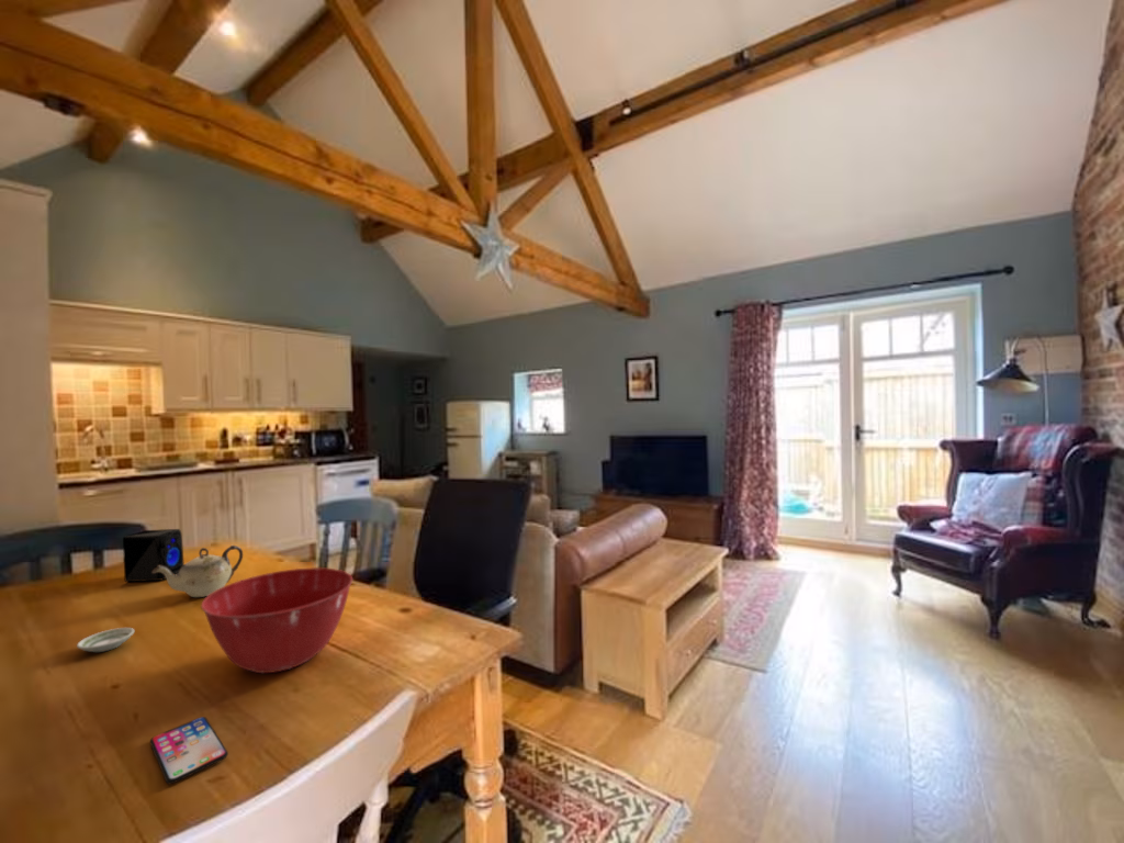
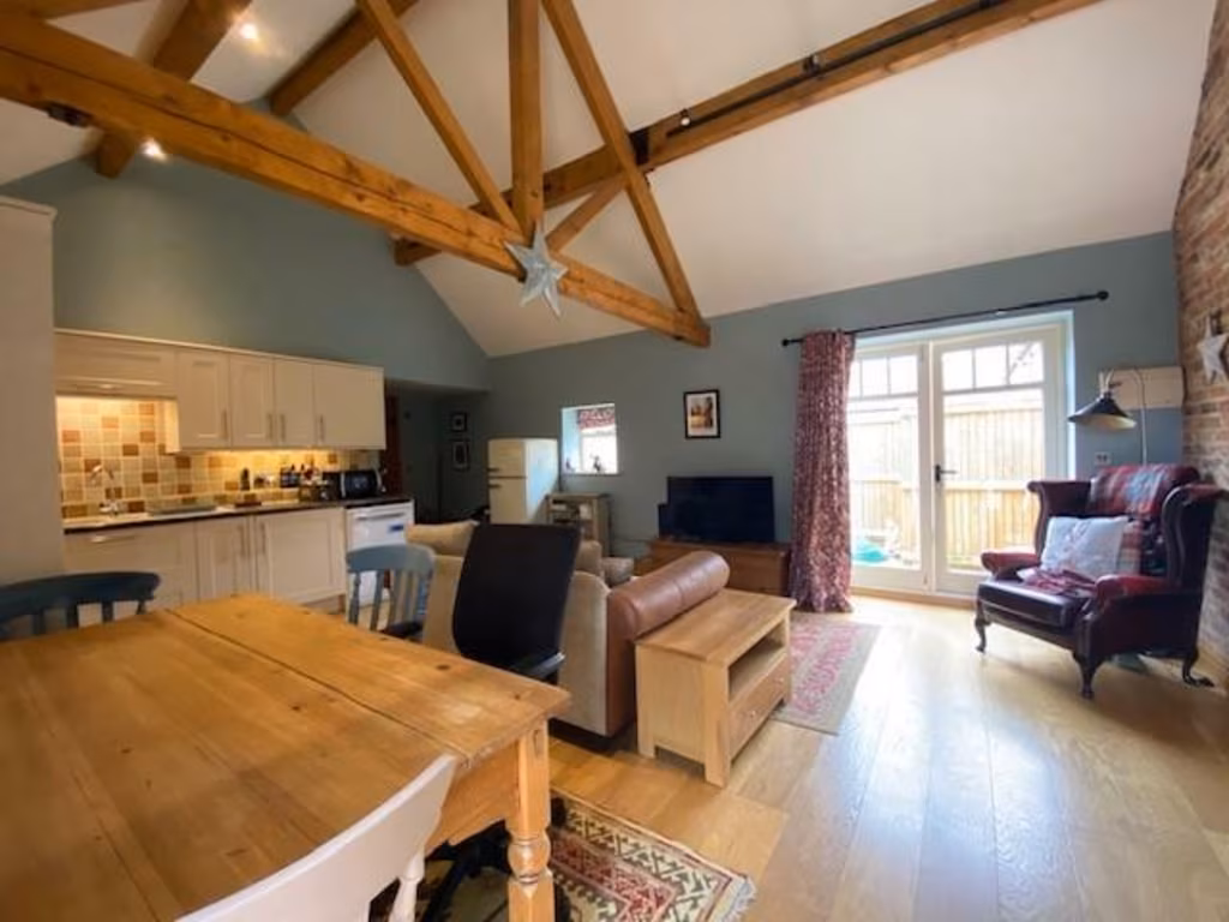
- speaker (154, 554)
- smartphone (188, 746)
- saucer (106, 641)
- teapot (200, 571)
- mixing bowl (283, 621)
